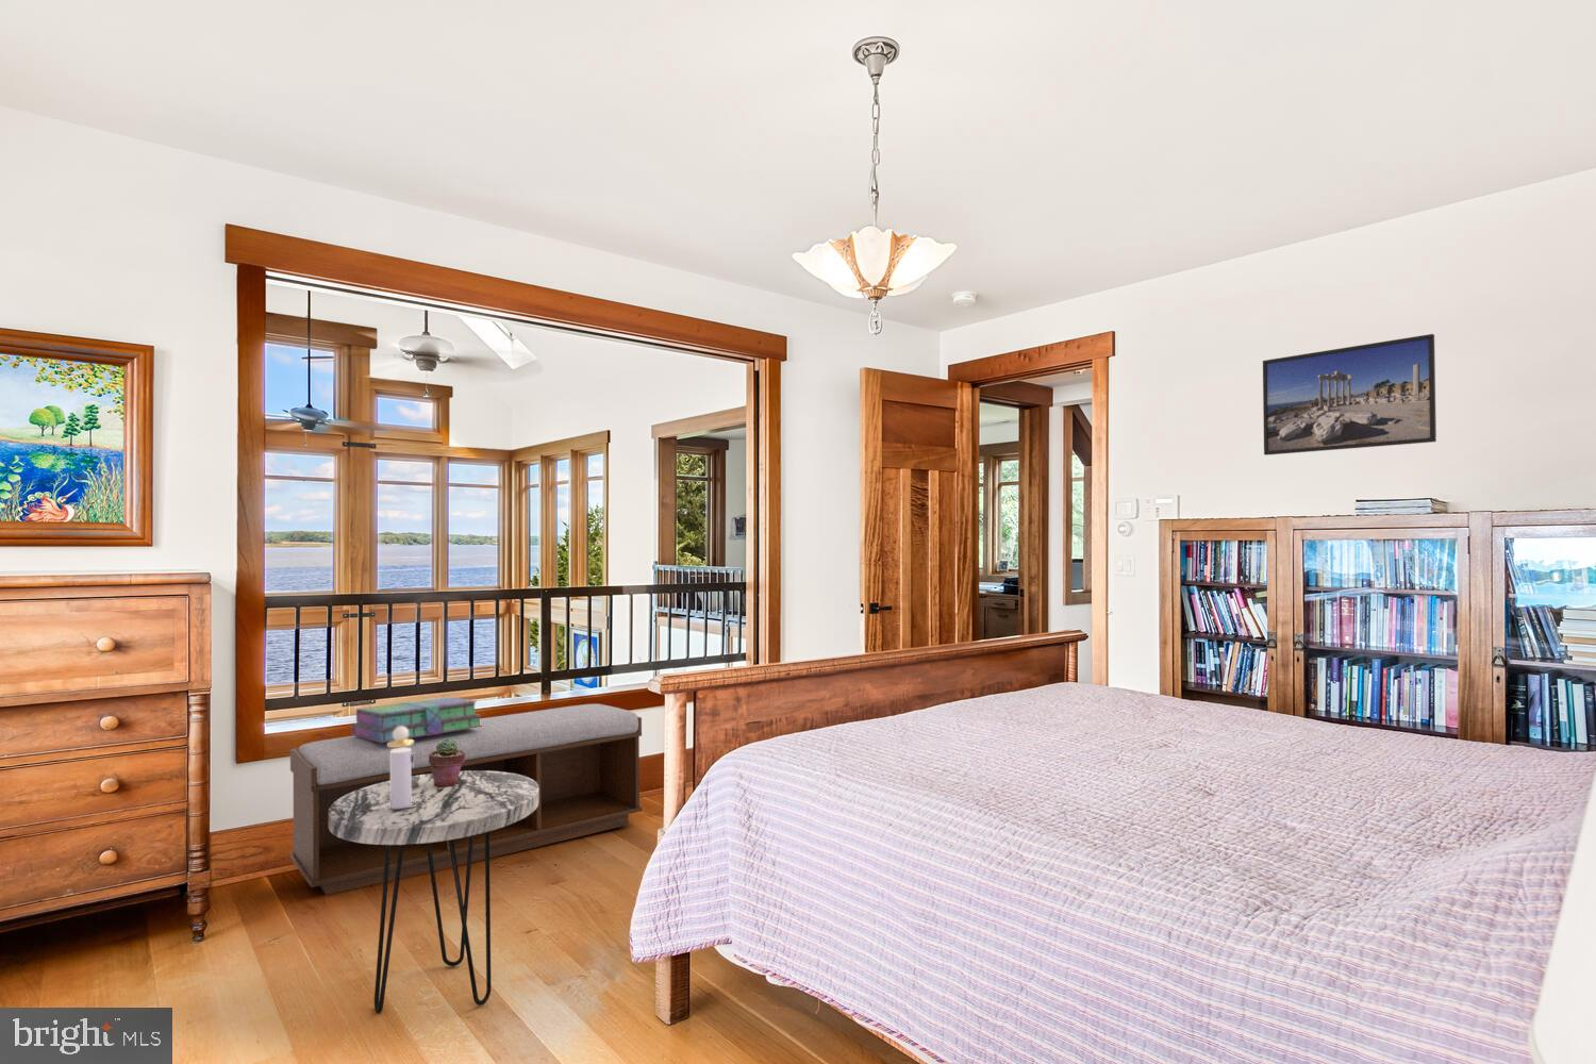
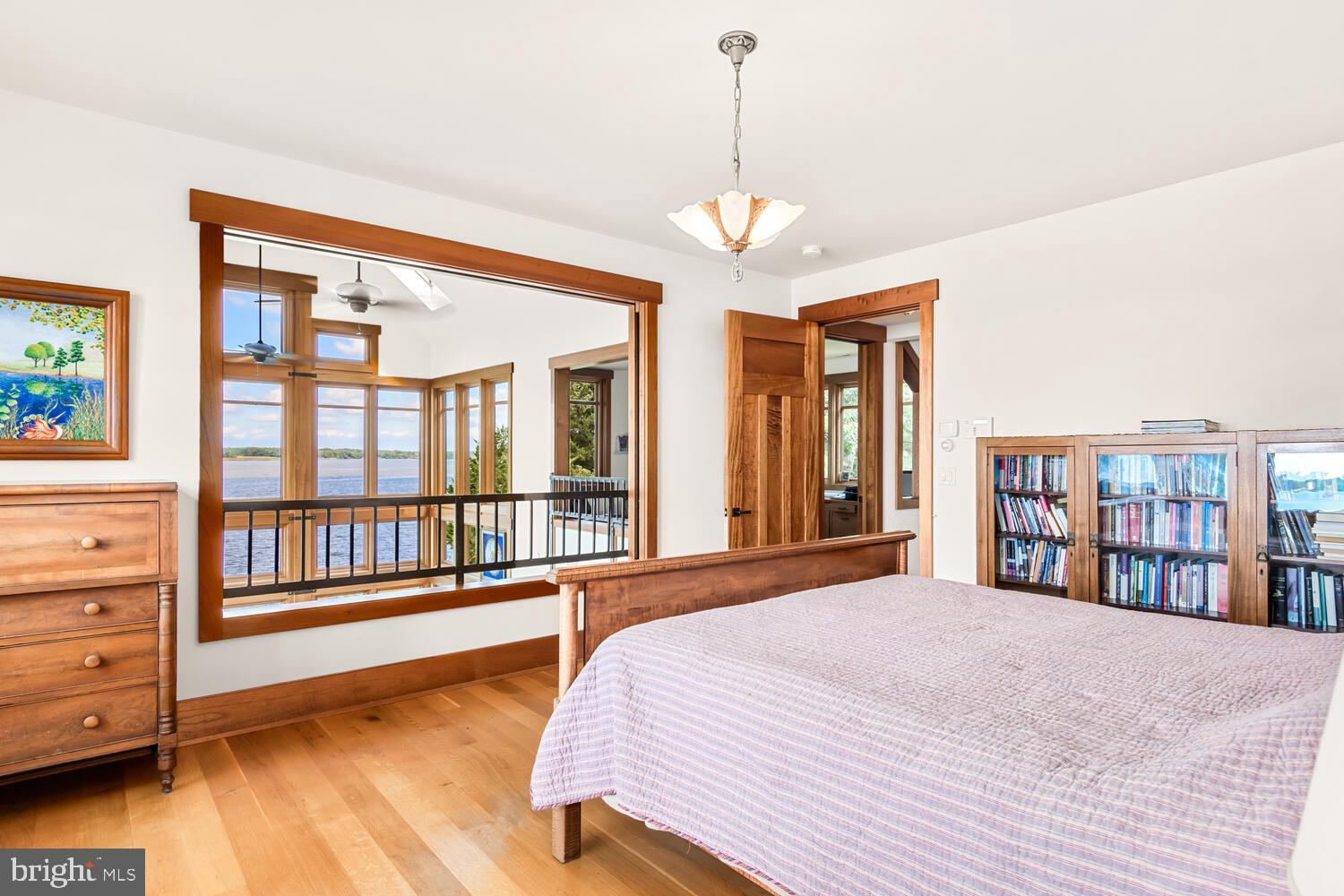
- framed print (1343, 398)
- bench (484, 771)
- stack of books (417, 720)
- potted succulent (445, 761)
- side table (436, 894)
- perfume bottle (400, 766)
